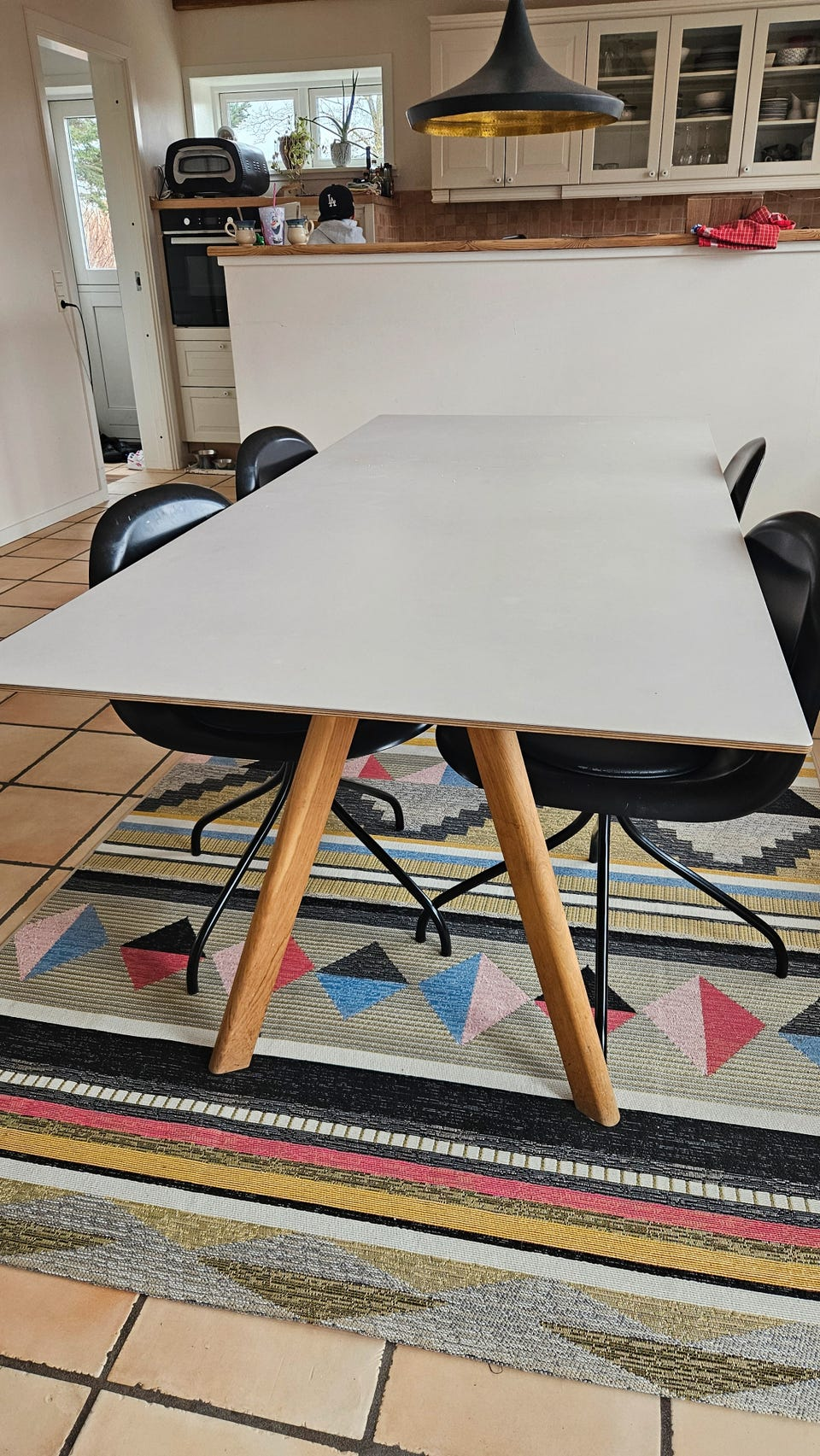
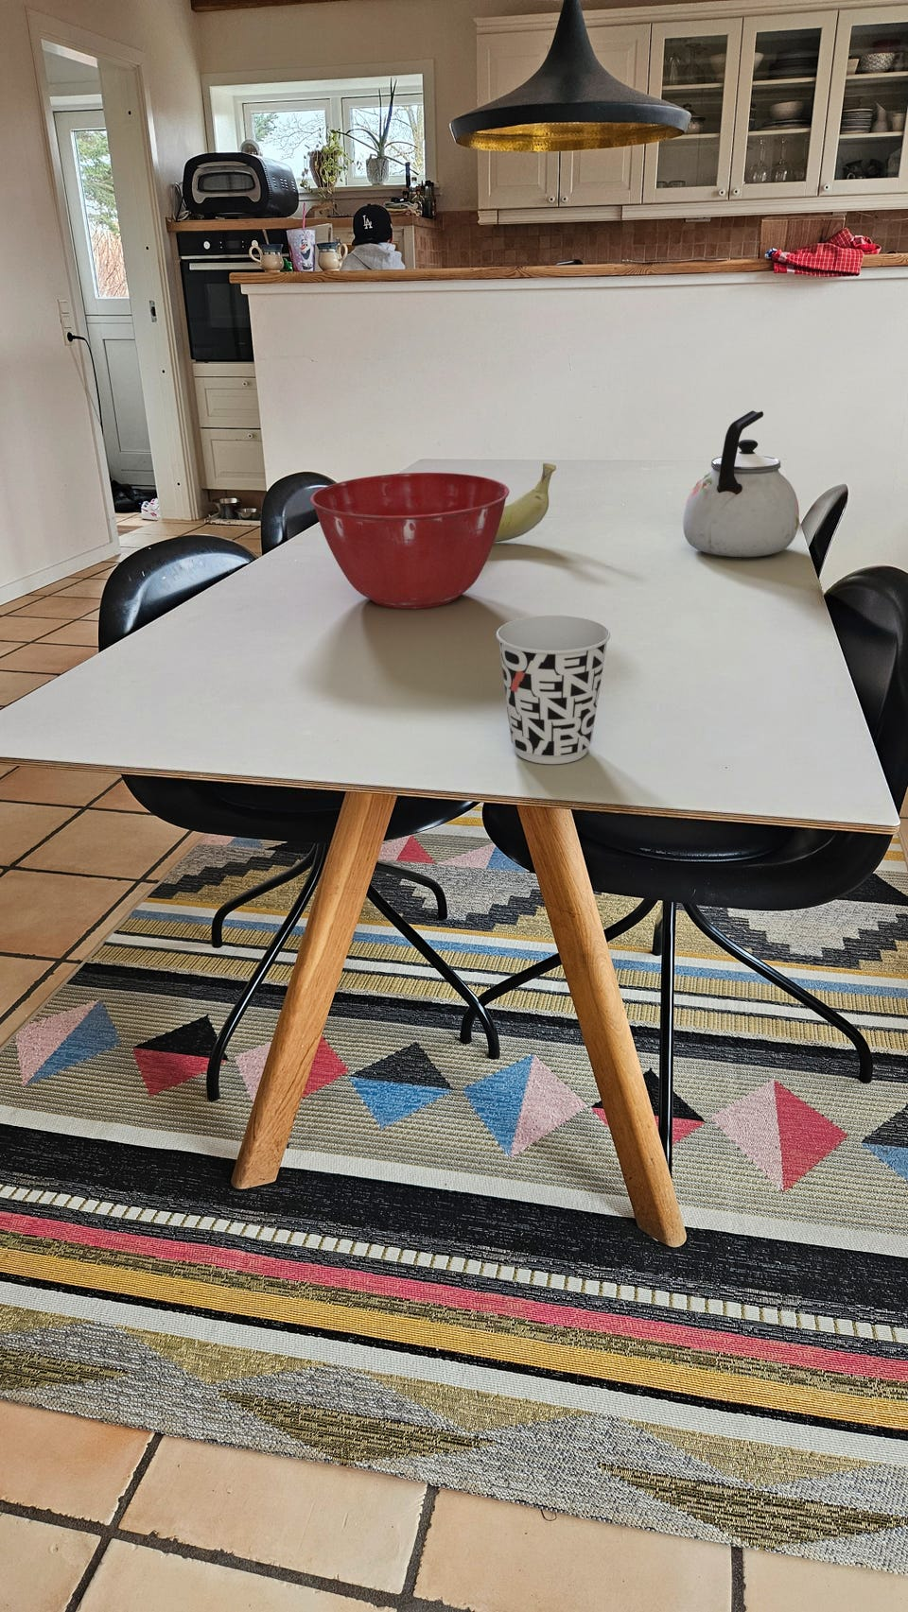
+ mixing bowl (412, 544)
+ banana (503, 508)
+ cup (551, 691)
+ kettle (743, 483)
